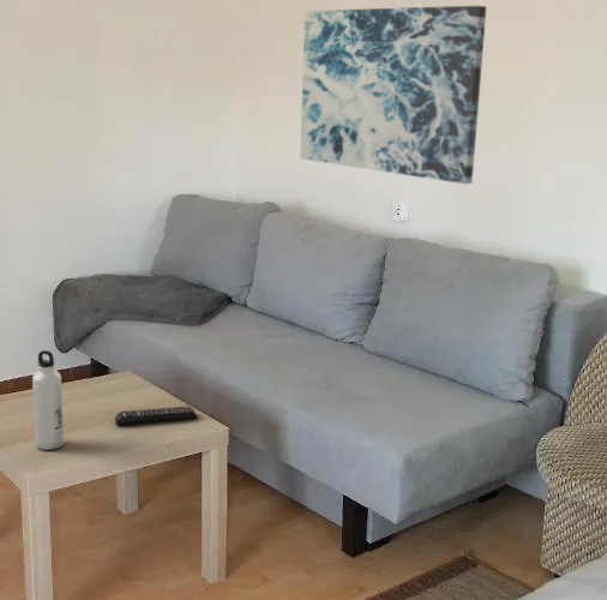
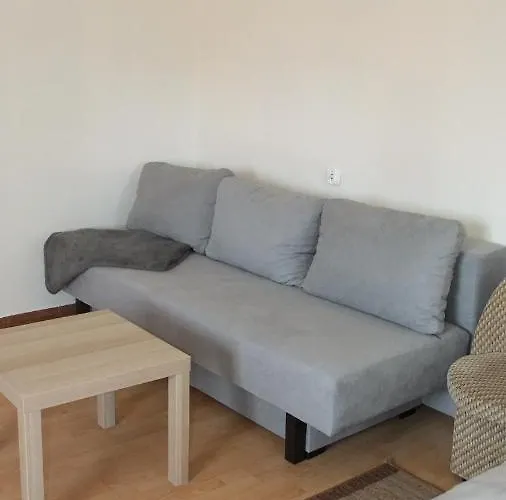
- water bottle (47, 398)
- remote control (156, 415)
- wall art (383, 91)
